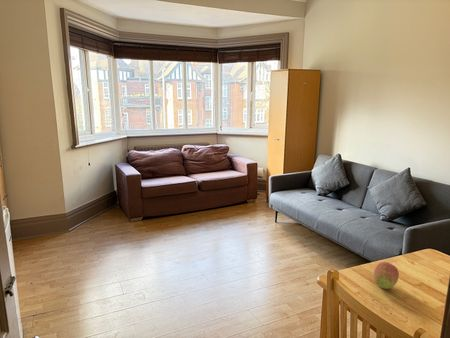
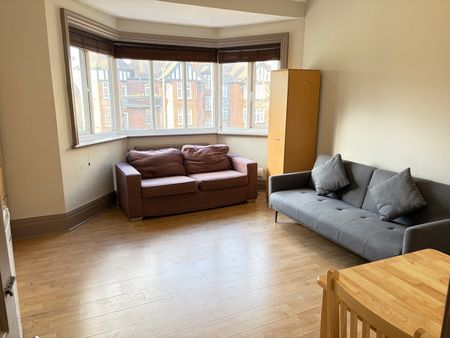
- fruit (385, 275)
